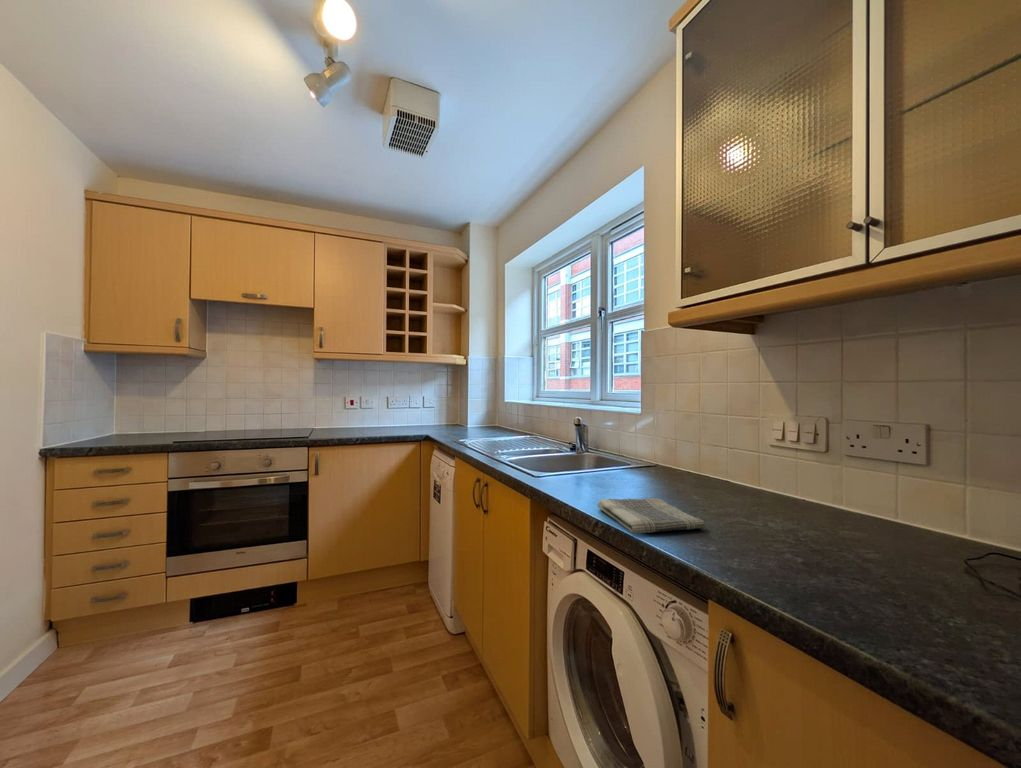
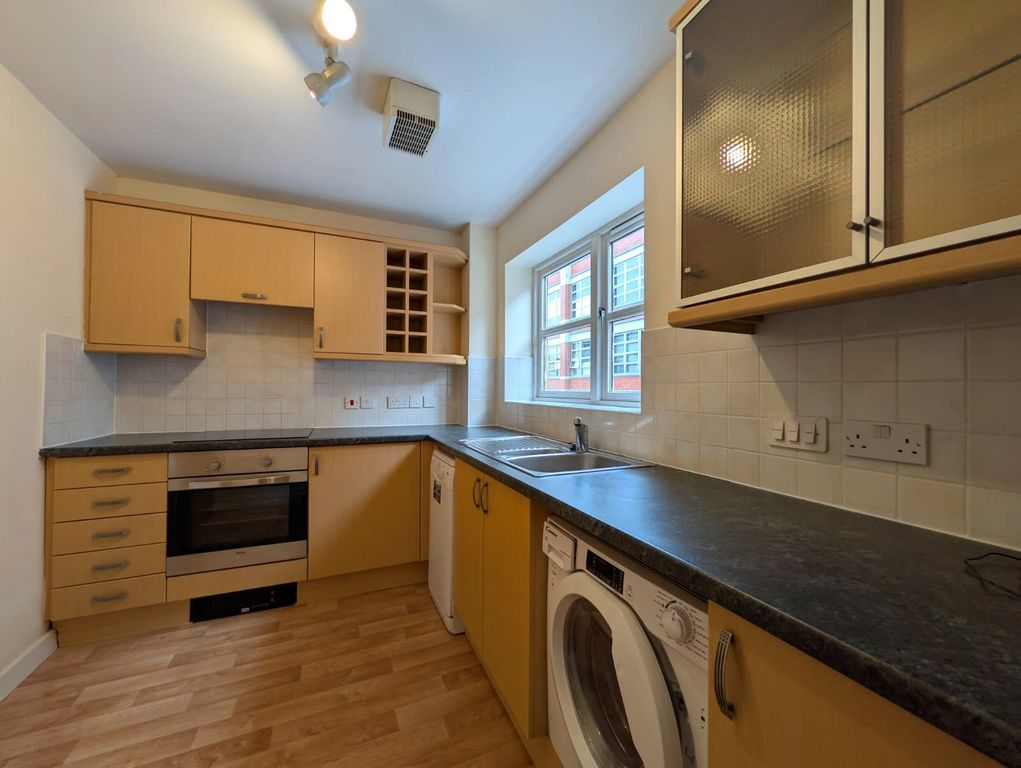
- dish towel (646, 511)
